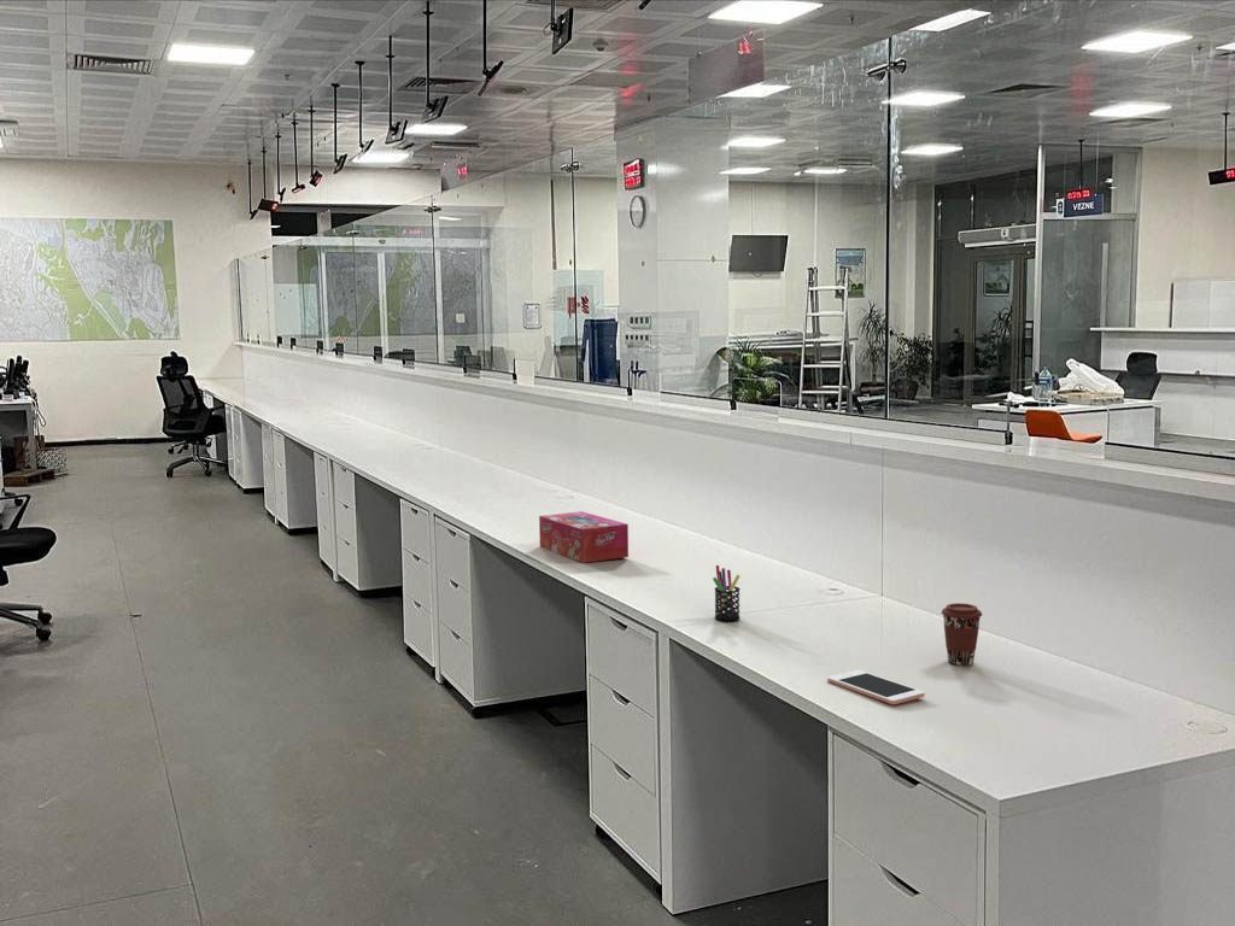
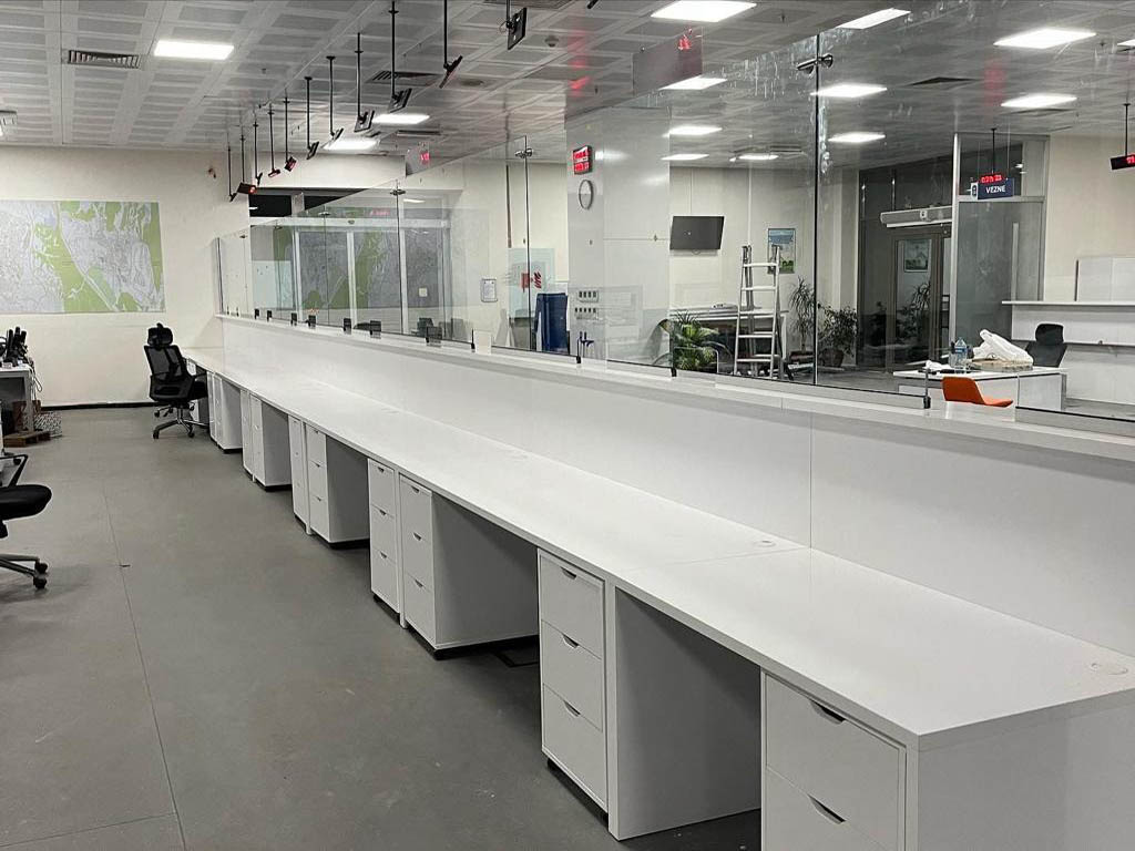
- pen holder (724, 592)
- cell phone (874, 686)
- tissue box (583, 535)
- coffee cup (961, 634)
